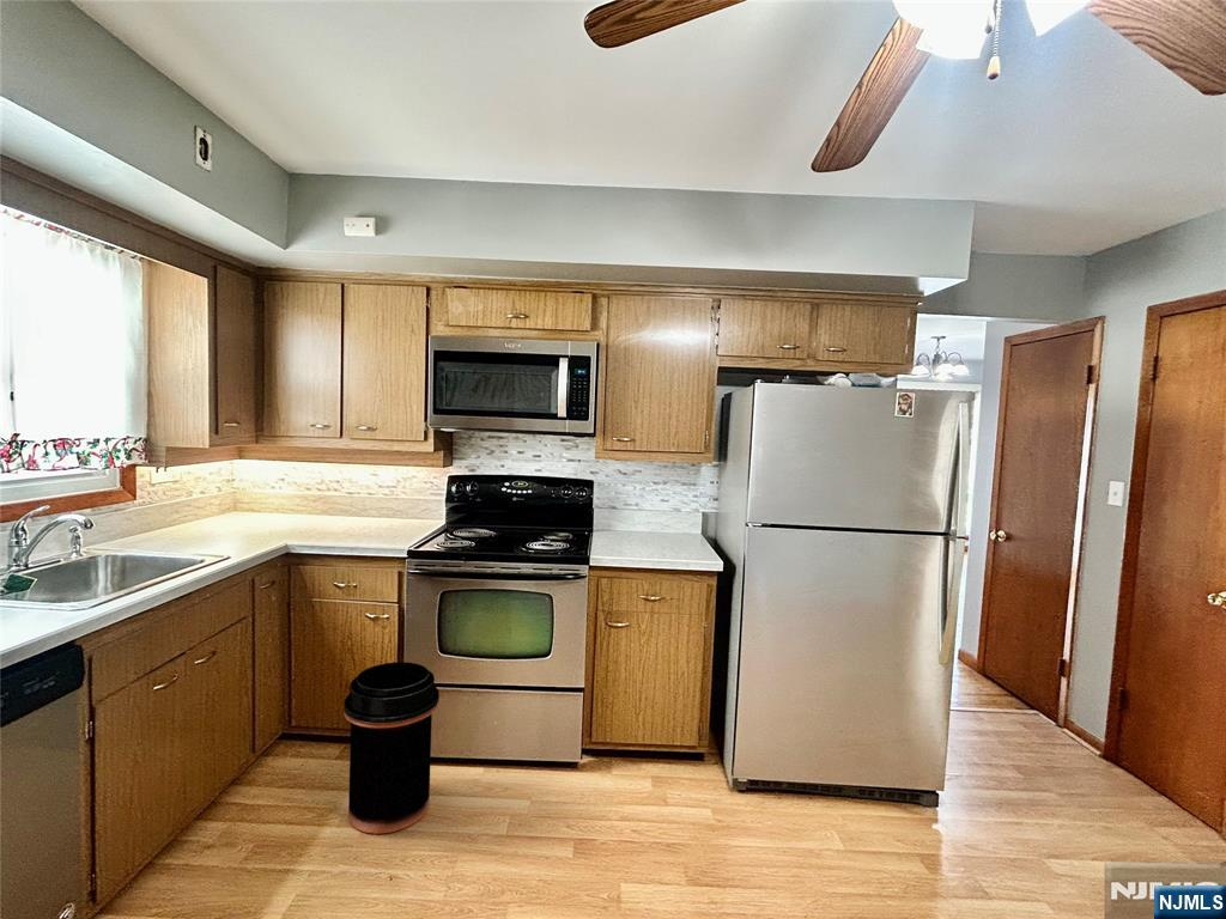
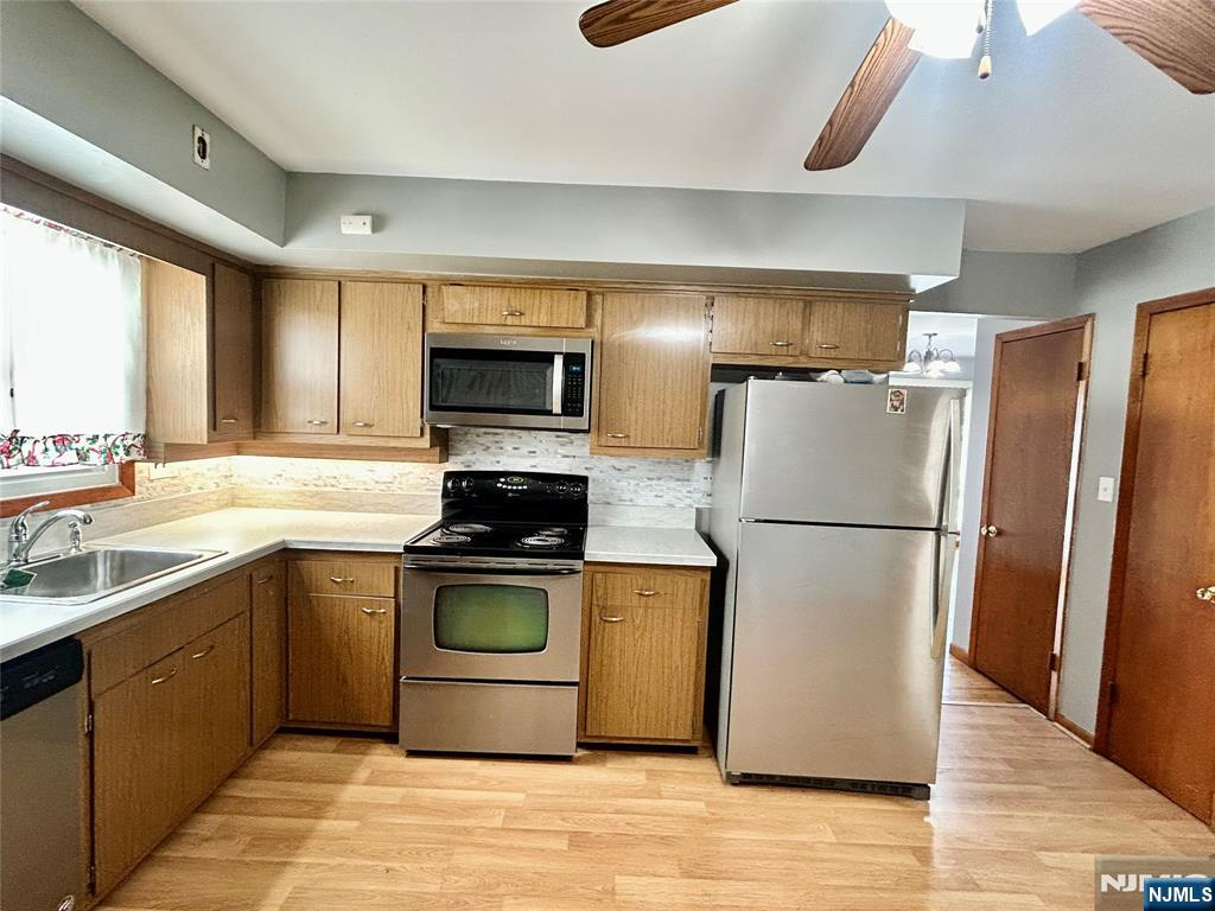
- trash can (392, 742)
